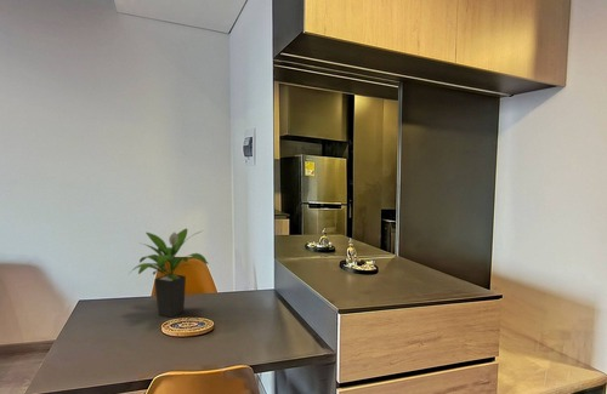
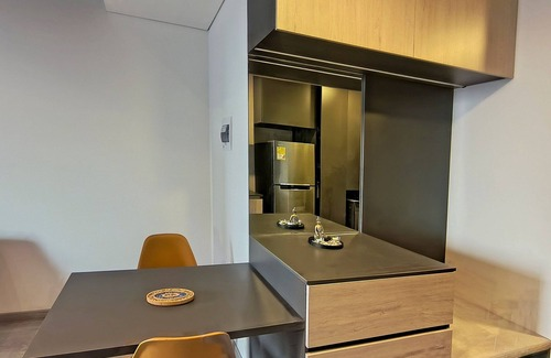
- potted plant (169, 272)
